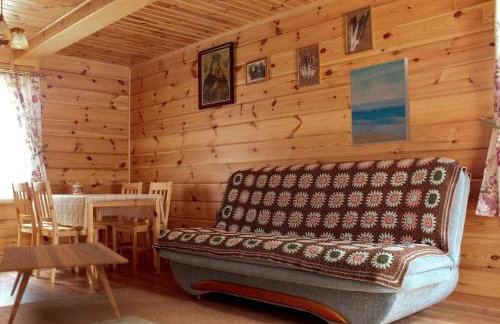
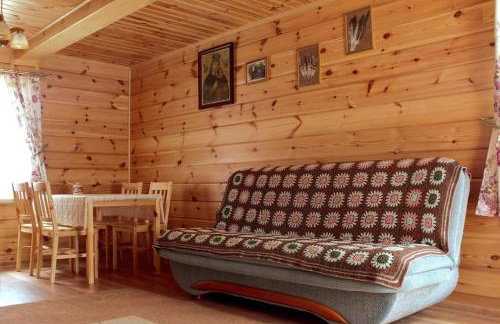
- wall art (378, 103)
- coffee table (59, 267)
